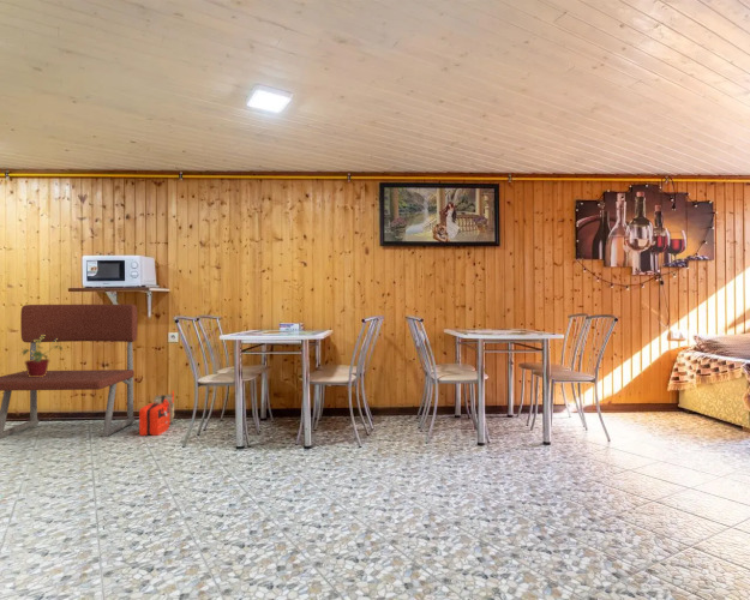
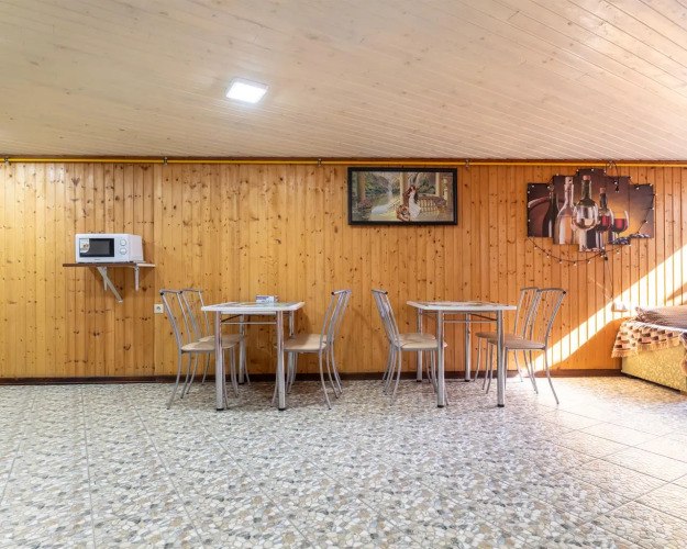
- bench (65, 371)
- first aid kit (158, 410)
- potted plant (44, 355)
